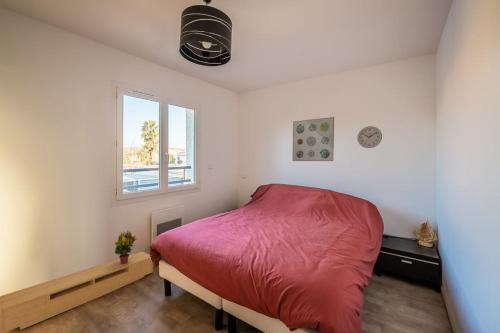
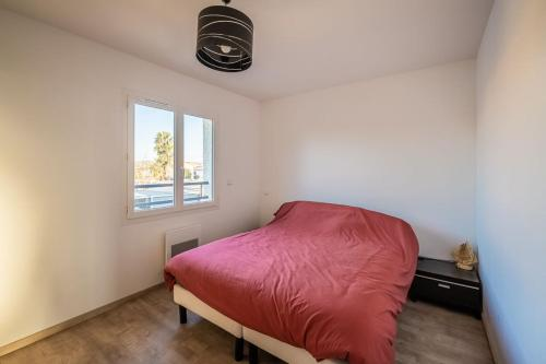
- wall art (312, 140)
- wall clock (369, 137)
- bench (89, 284)
- potted plant (124, 247)
